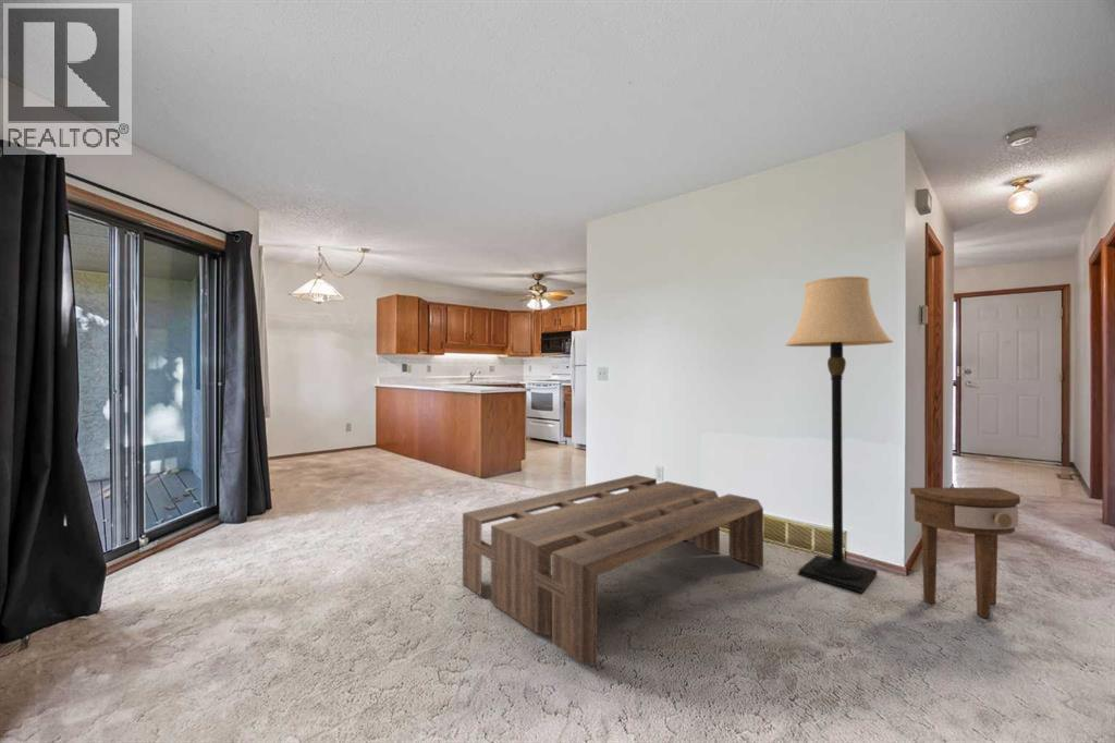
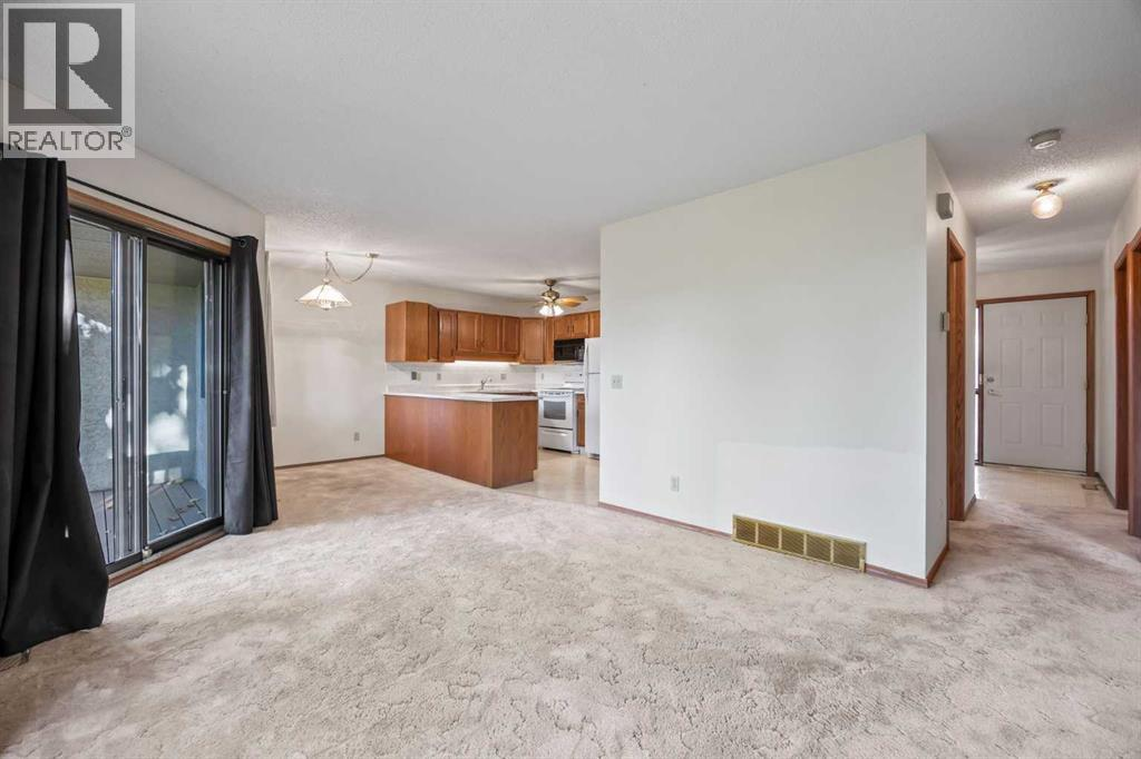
- coffee table (617, 539)
- side table (975, 547)
- lamp (836, 428)
